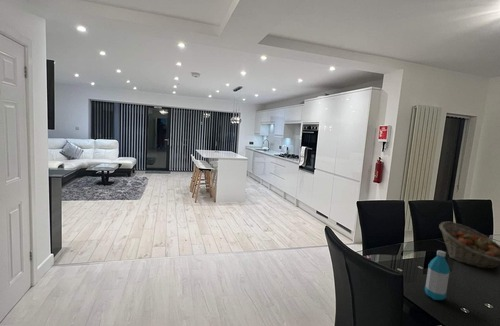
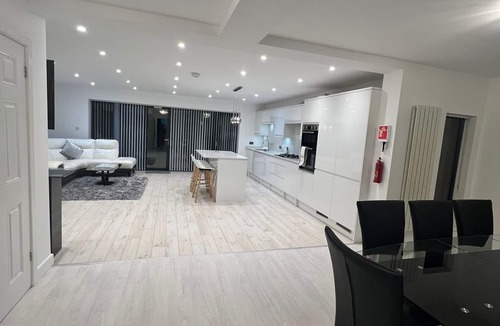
- water bottle (437, 274)
- fruit basket (470, 244)
